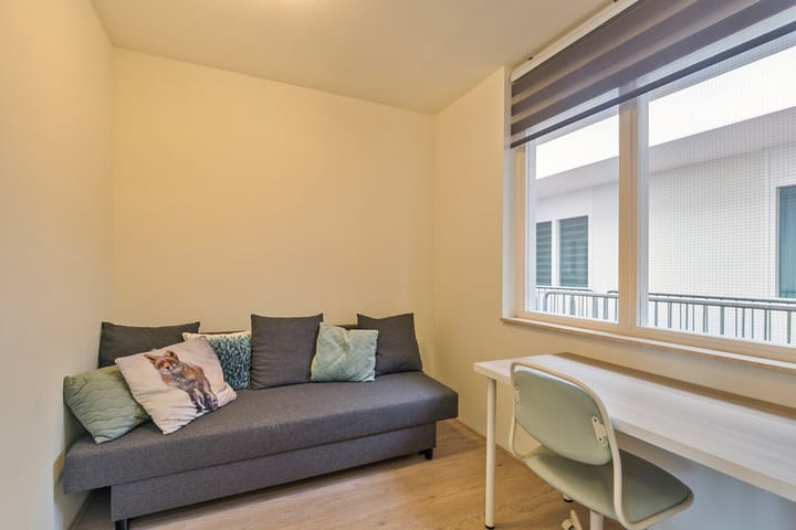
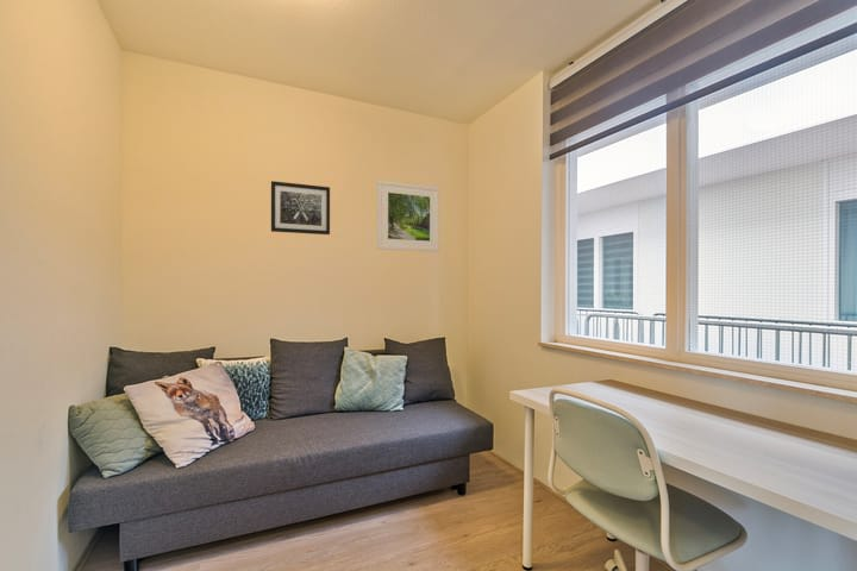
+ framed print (408, 217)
+ wall art (301, 208)
